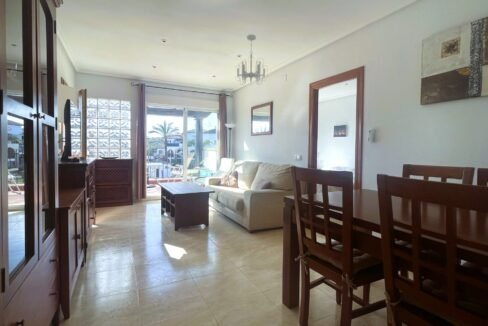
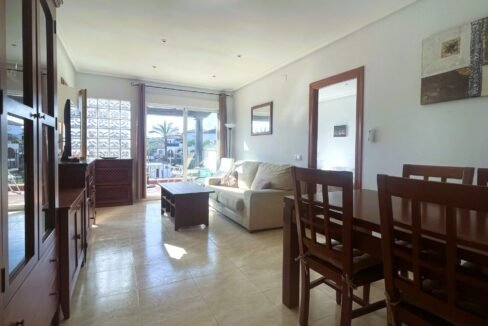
- chandelier (251, 60)
